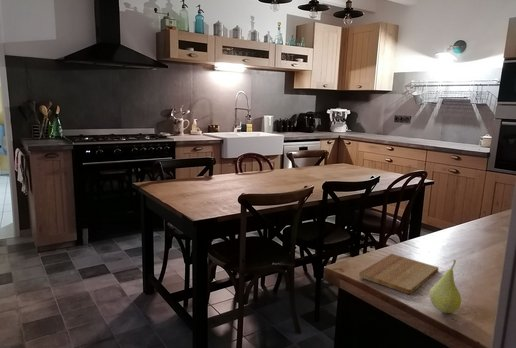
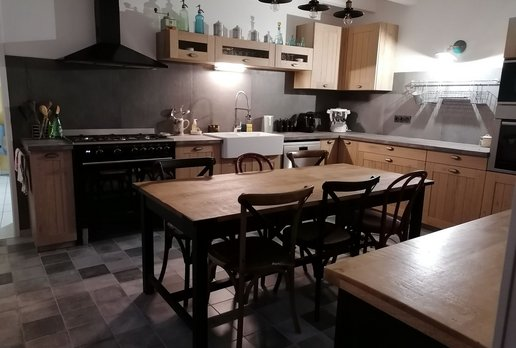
- cutting board (399, 271)
- fruit (447, 286)
